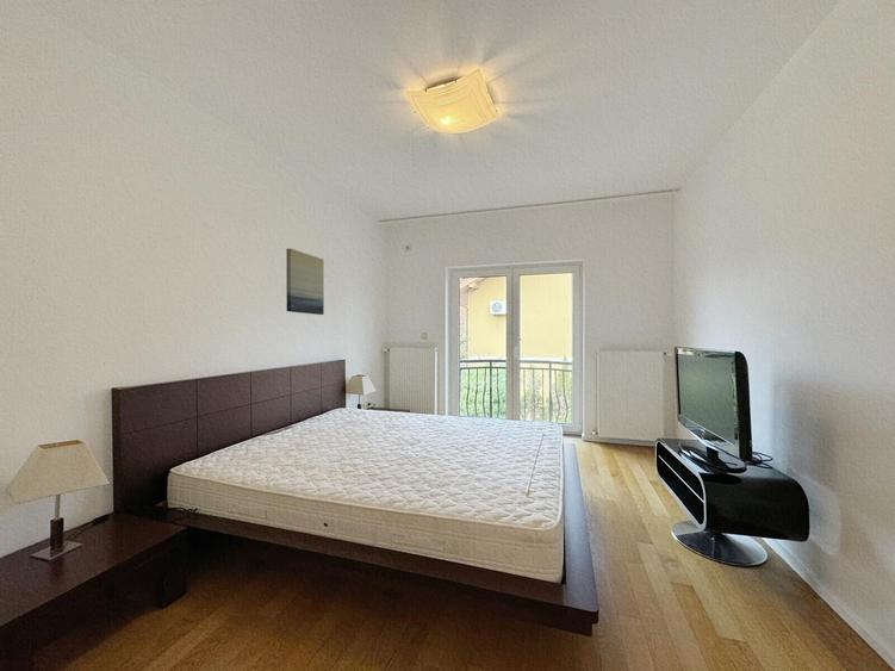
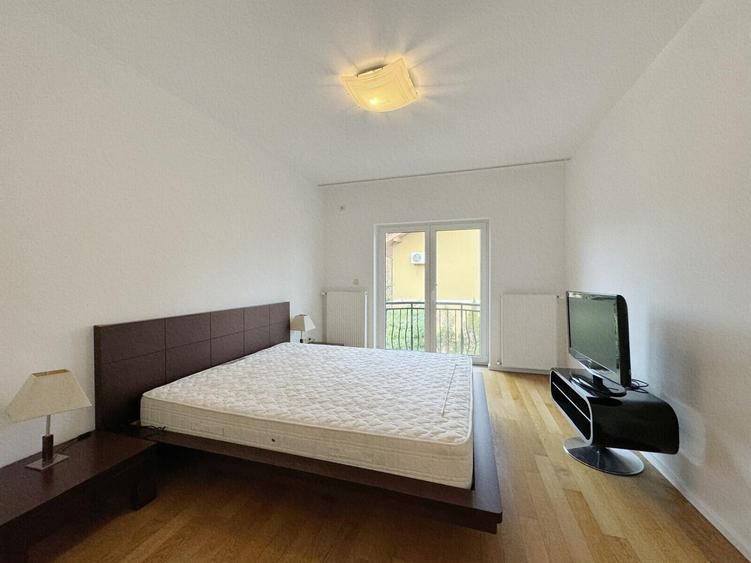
- wall art (306, 284)
